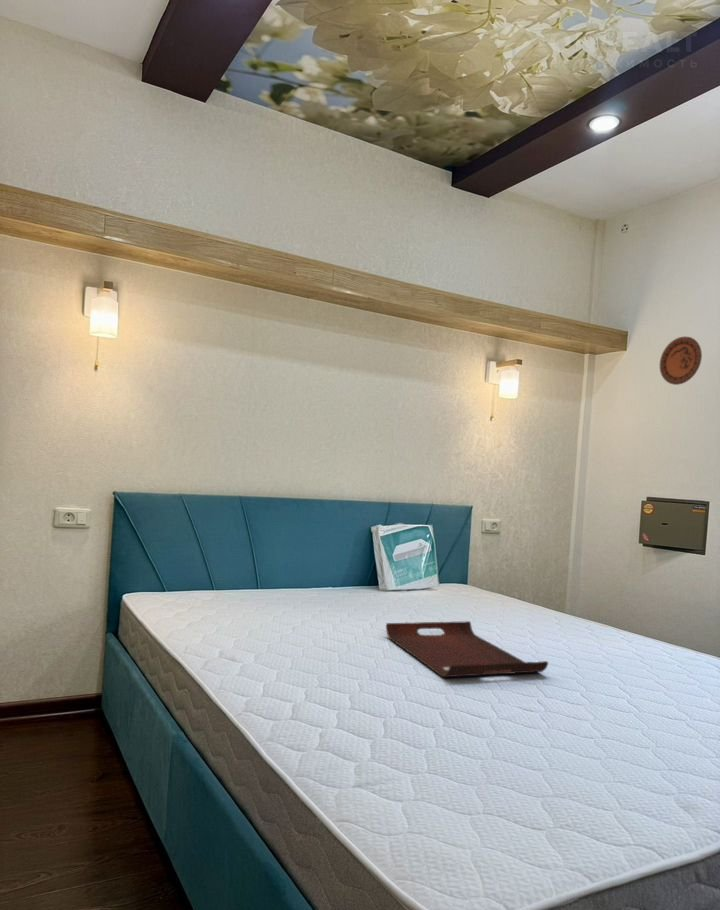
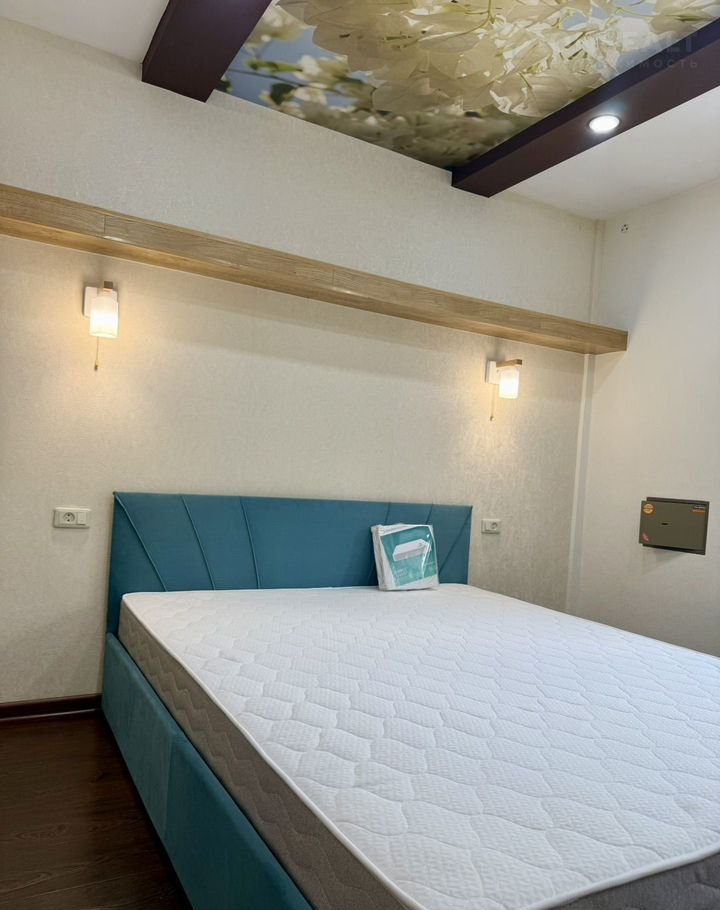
- decorative plate (680, 360)
- serving tray (460, 647)
